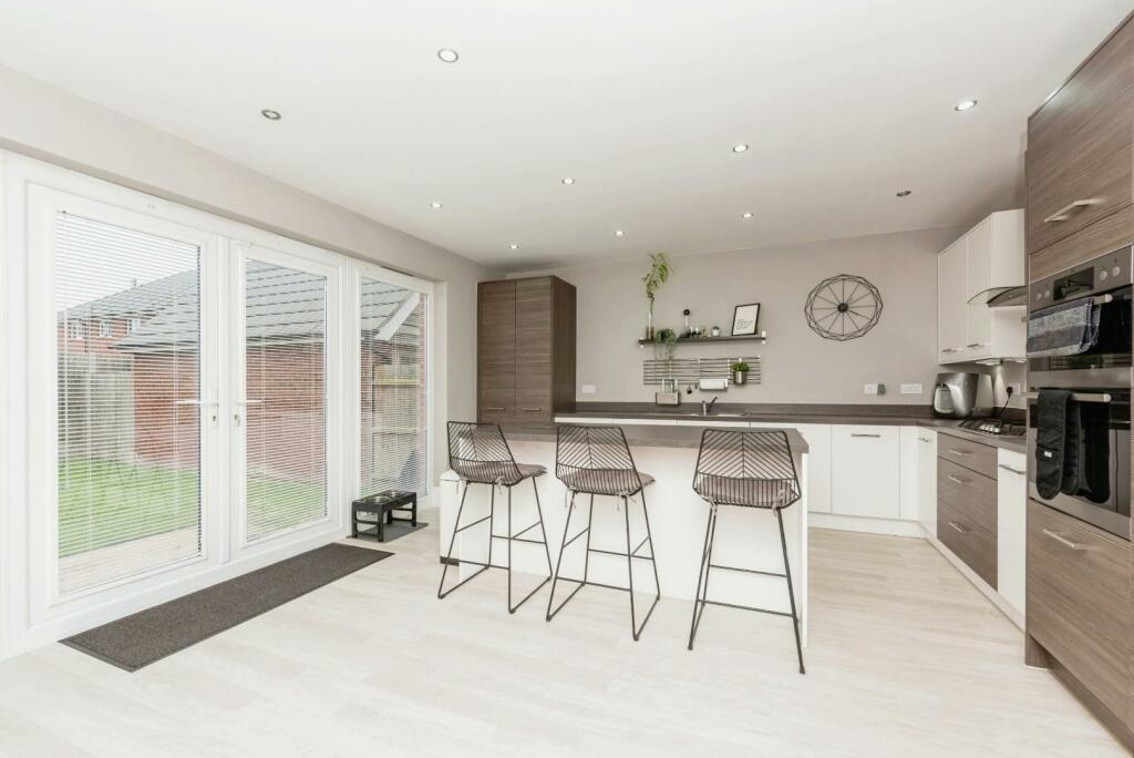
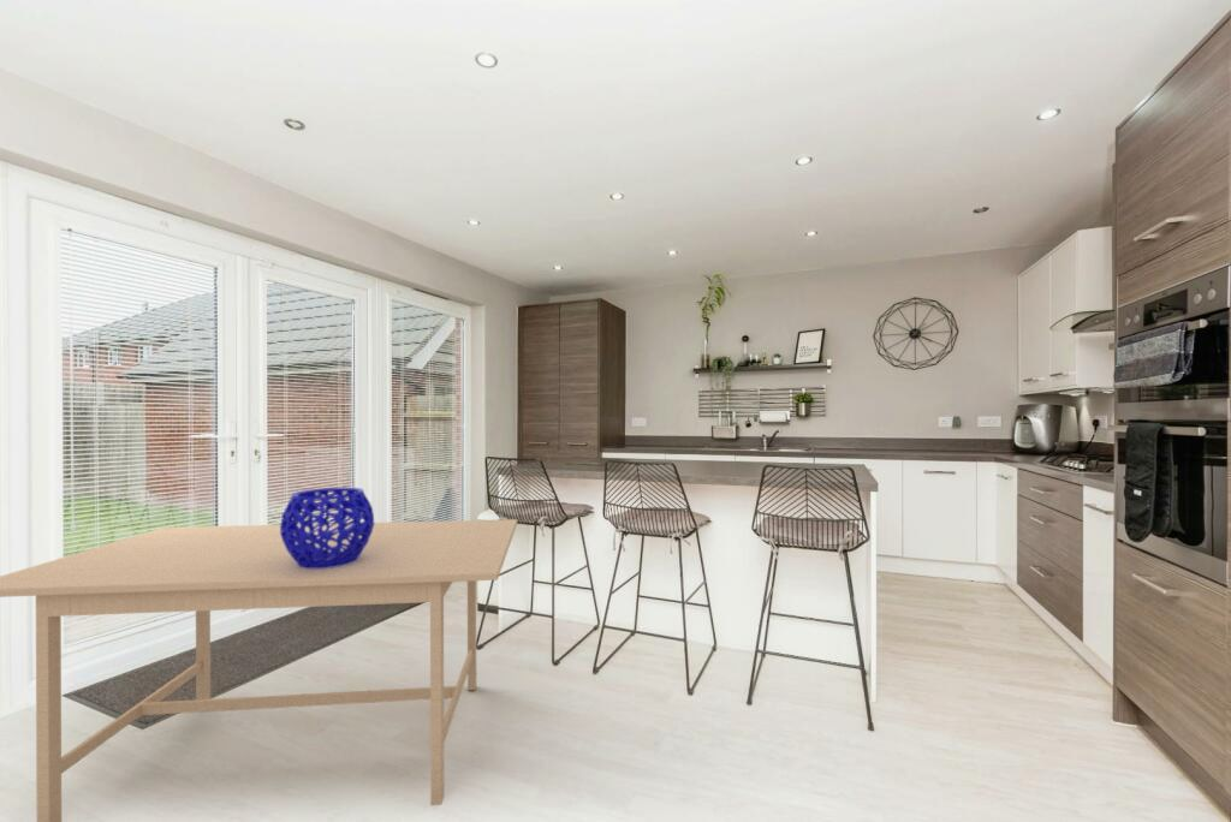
+ dining table (303, 606)
+ decorative bowl (328, 525)
